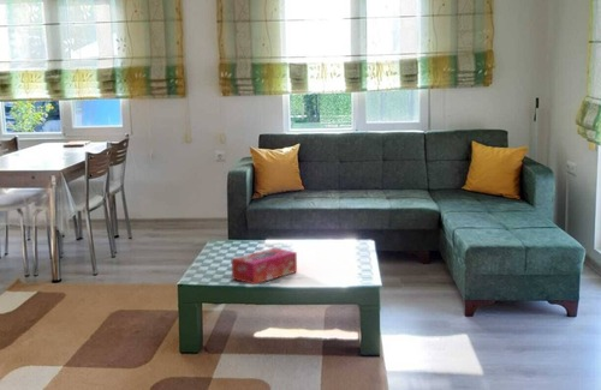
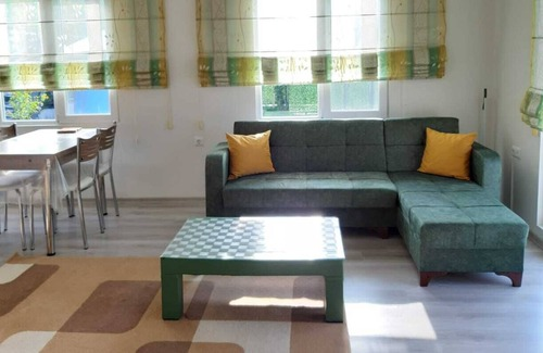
- tissue box (264, 265)
